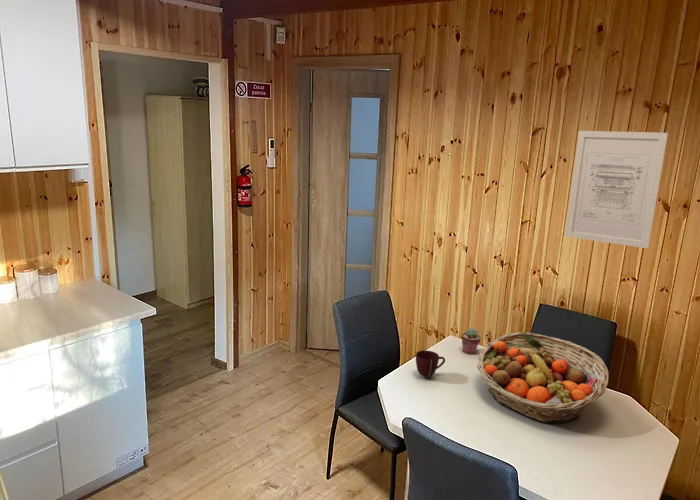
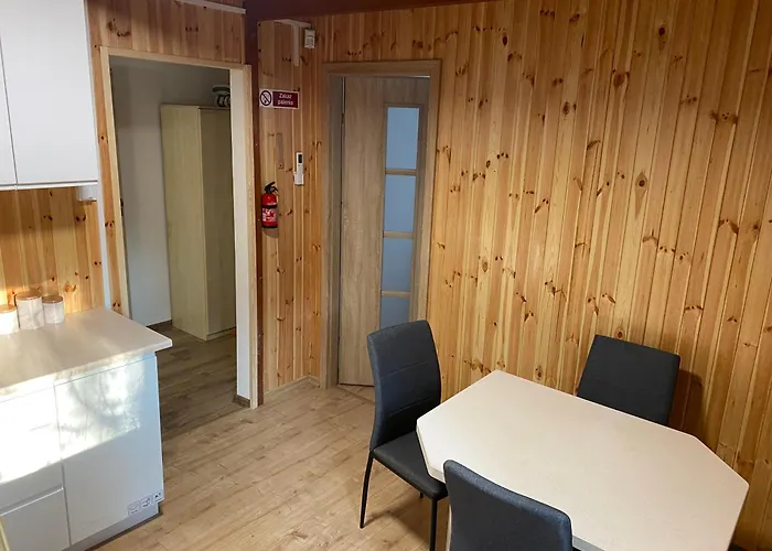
- potted succulent (470, 340)
- wall art (613, 188)
- mug (430, 365)
- fruit basket (538, 375)
